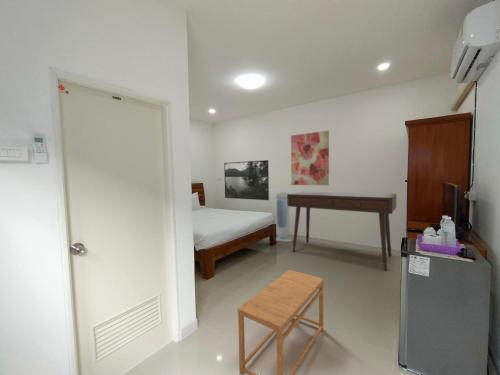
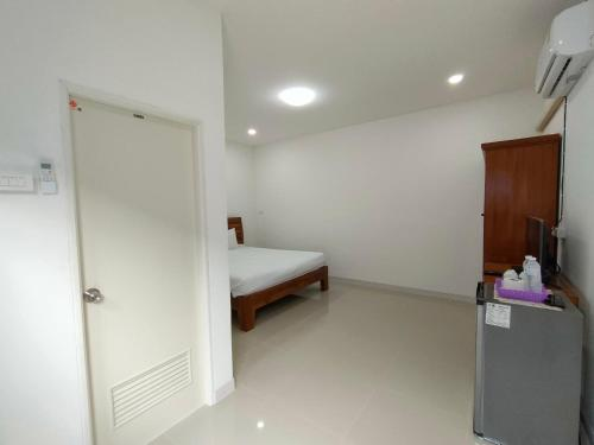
- air purifier (282, 216)
- desk (344, 210)
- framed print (245, 180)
- side table (286, 320)
- wall art (309, 159)
